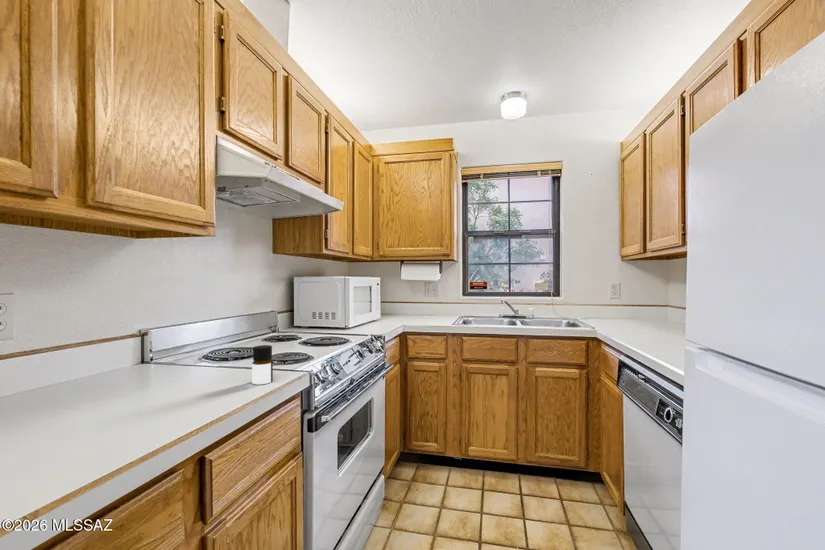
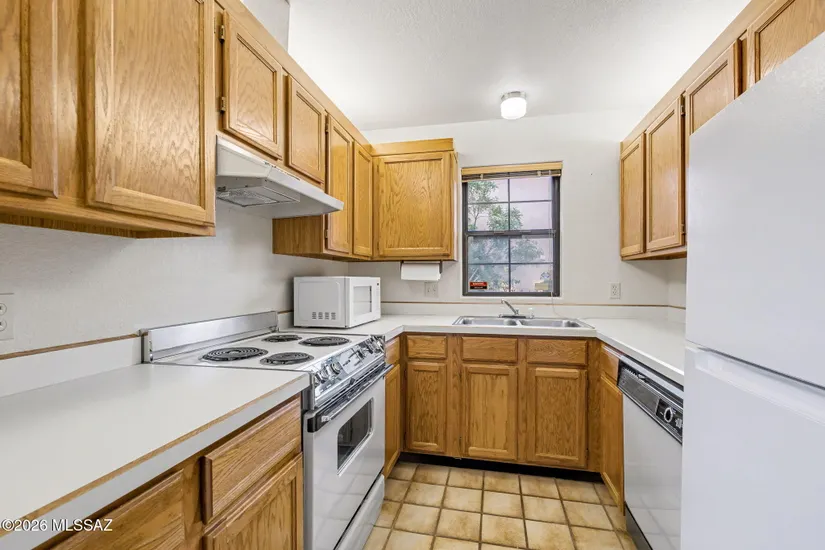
- bottle (262, 364)
